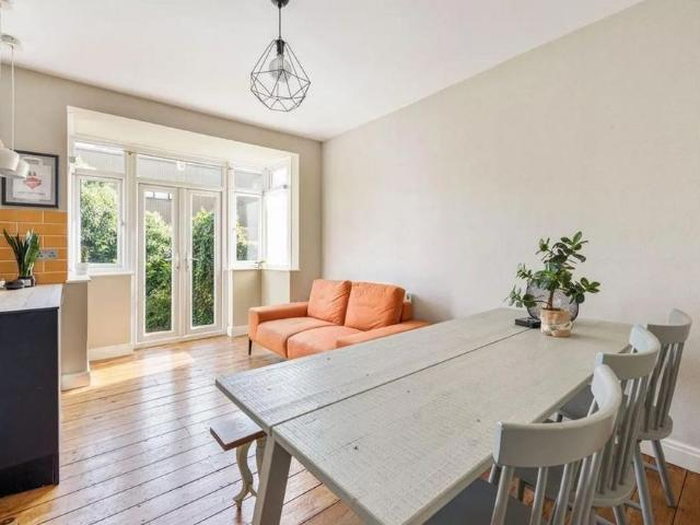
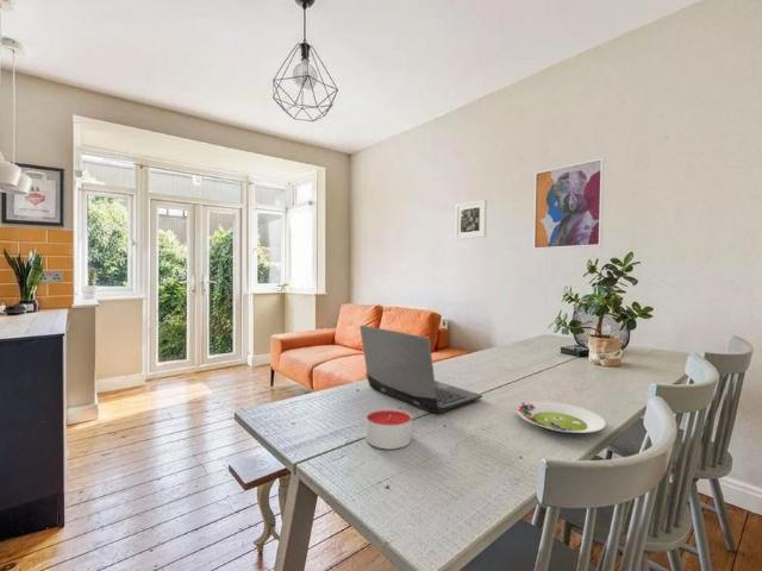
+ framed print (470, 220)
+ salad plate (558, 418)
+ candle (388, 426)
+ wall art (566, 207)
+ laptop computer (418, 360)
